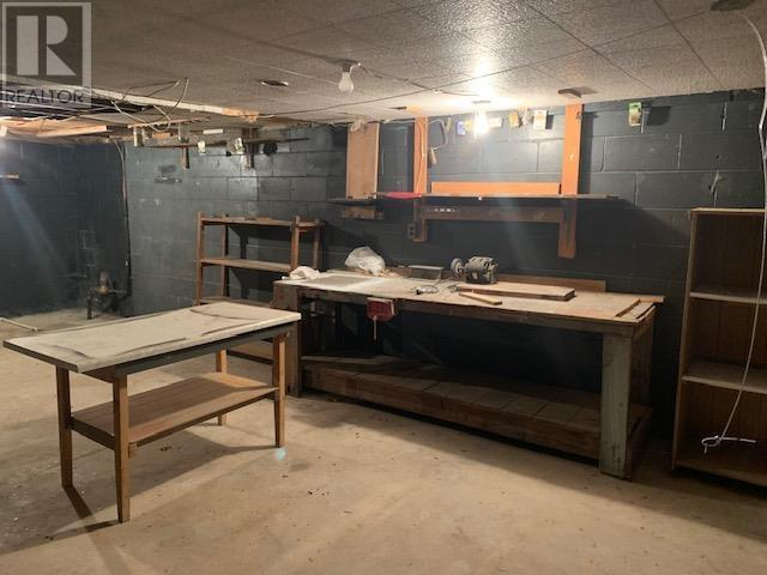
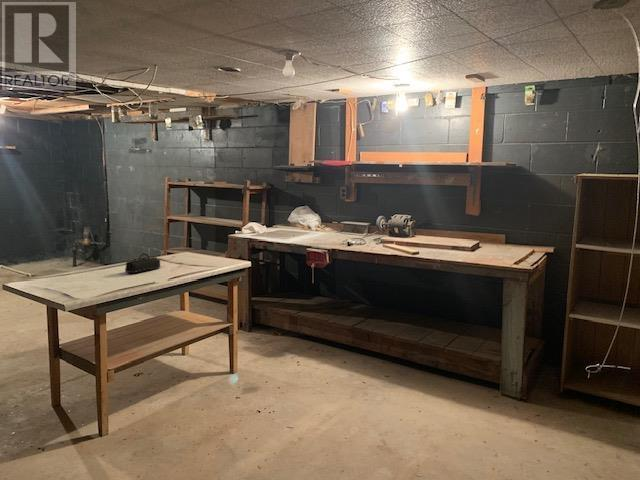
+ pencil case (143, 262)
